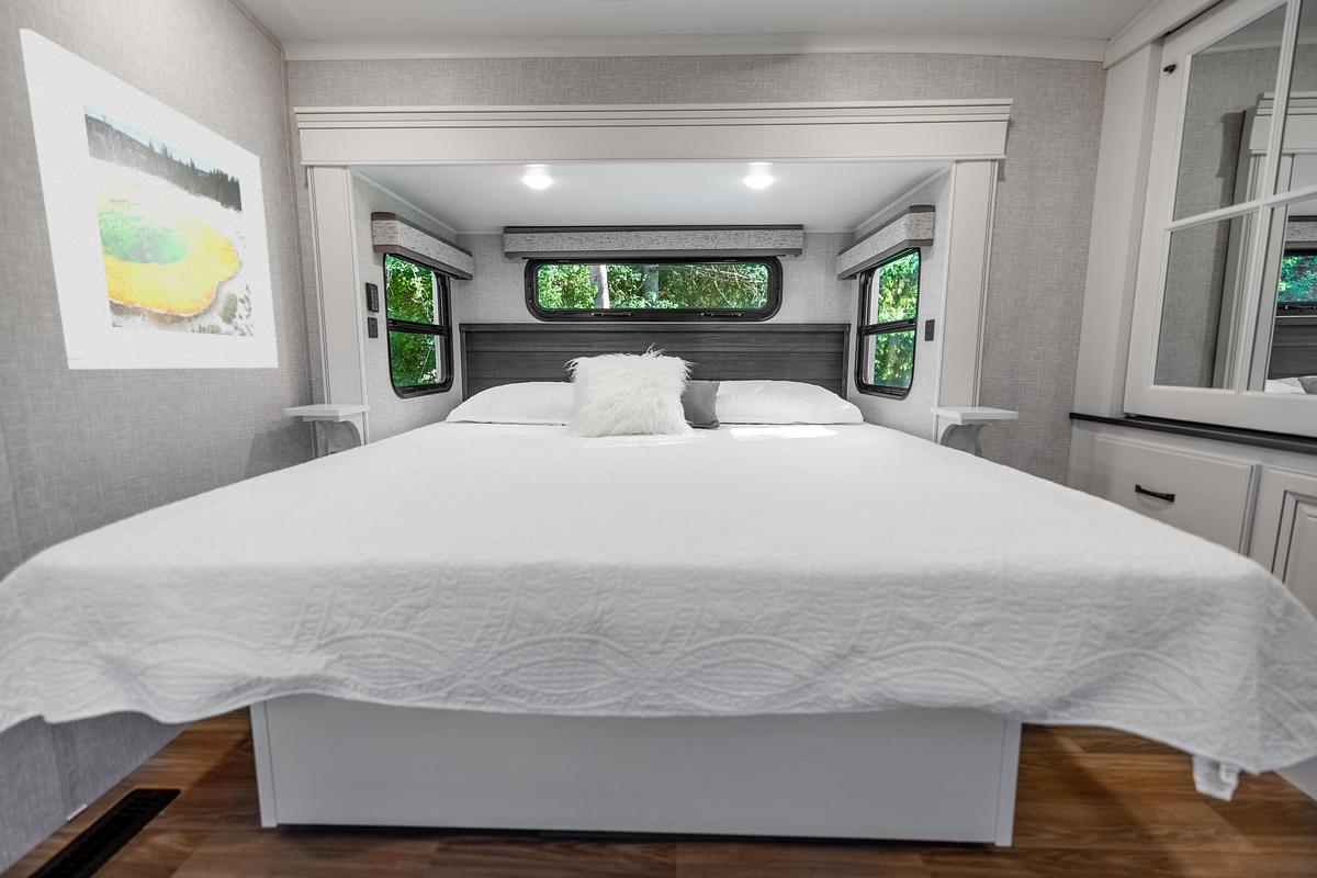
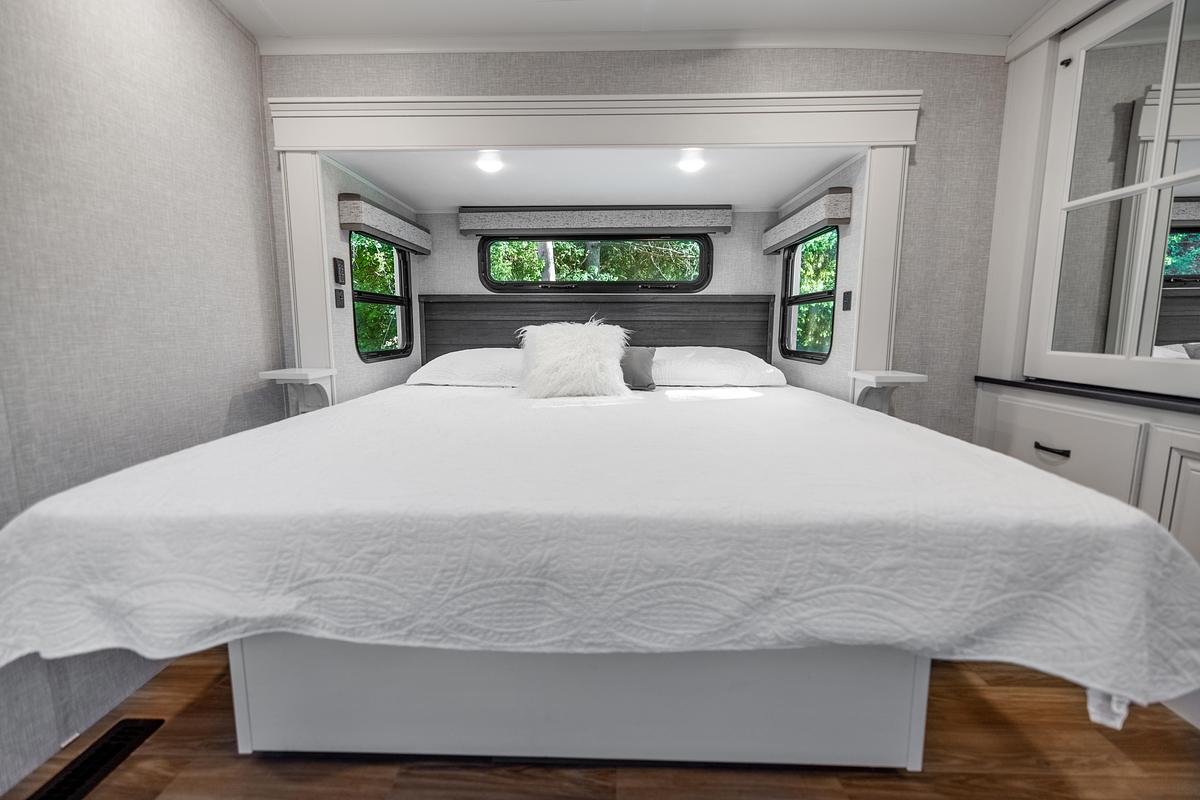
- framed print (182, 241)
